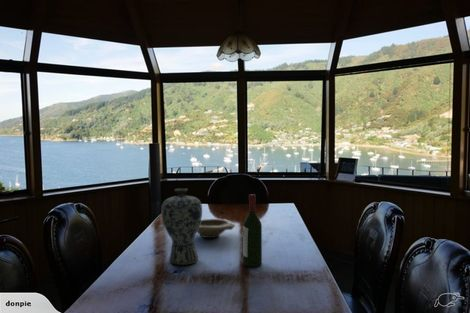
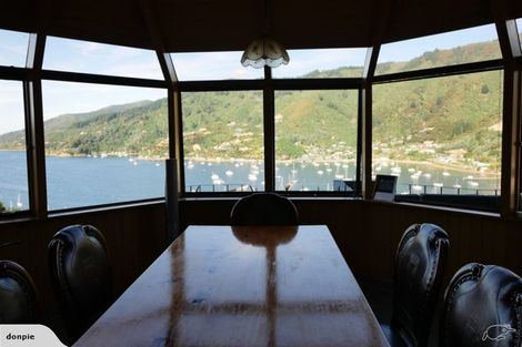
- bowl (210, 228)
- vase (182, 225)
- wine bottle (252, 229)
